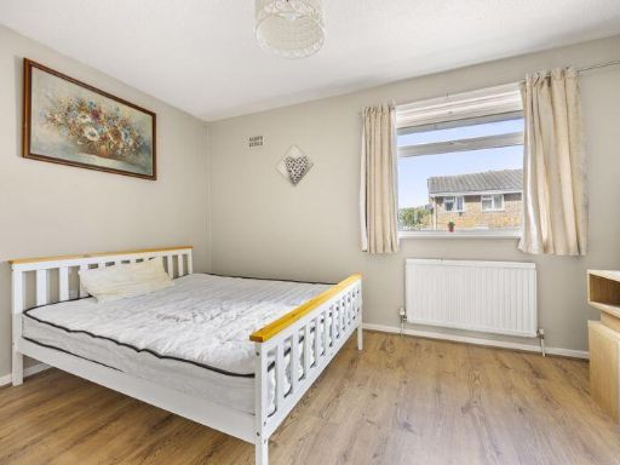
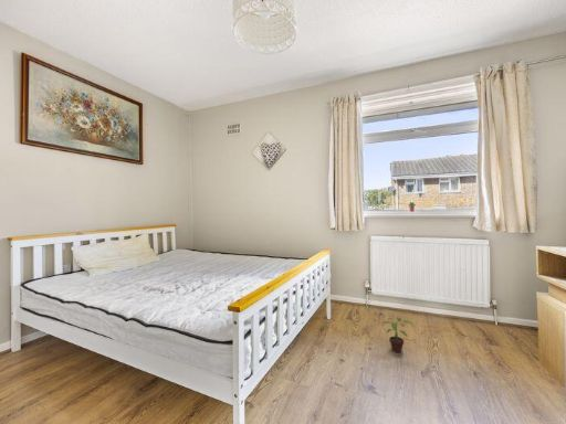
+ potted plant (397, 335)
